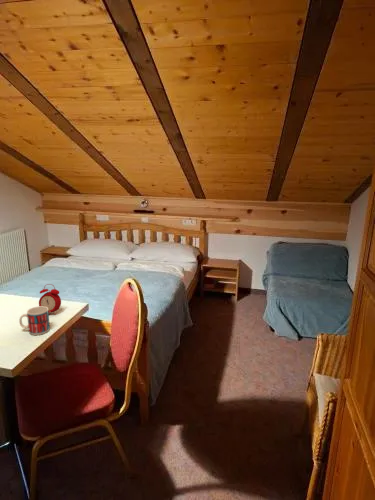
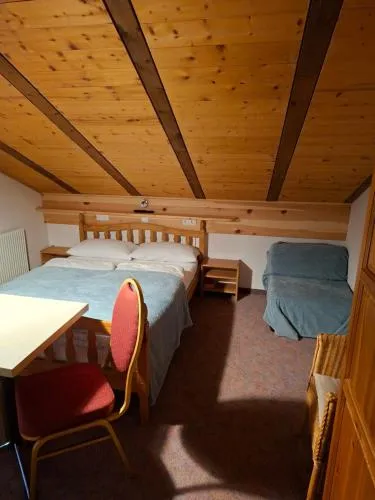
- alarm clock (49, 299)
- mug (34, 320)
